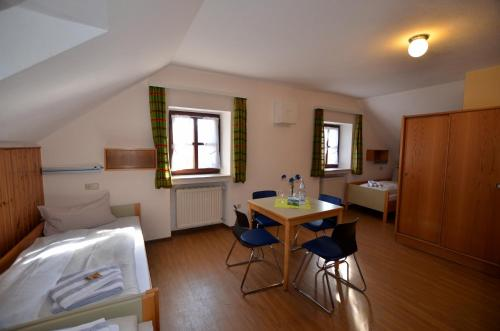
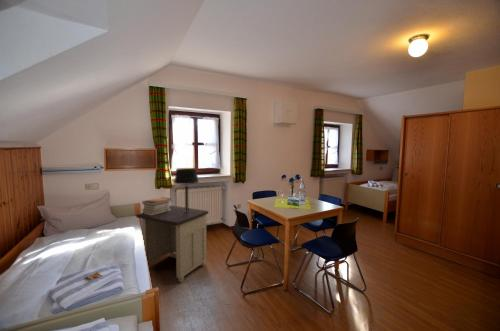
+ book stack (157, 205)
+ nightstand (174, 240)
+ table lamp (186, 190)
